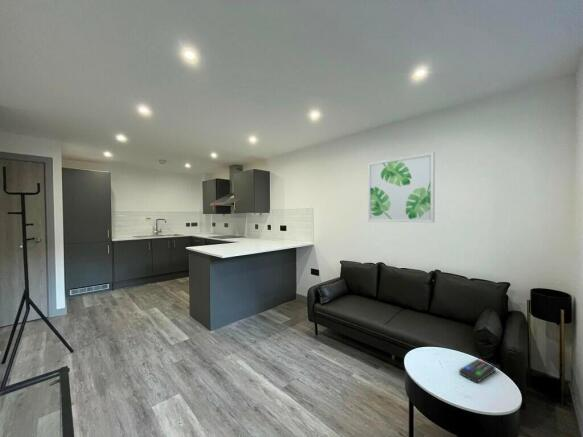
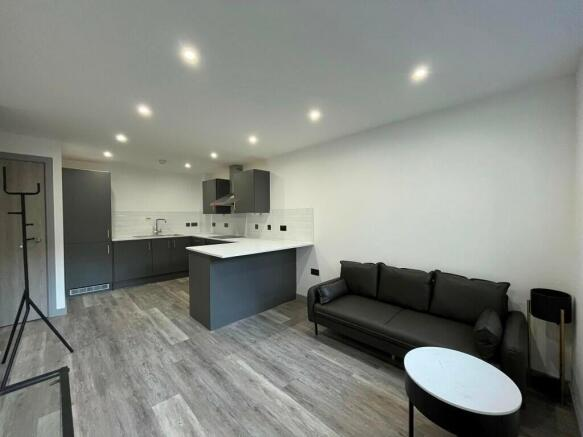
- wall art (398, 190)
- remote control (477, 369)
